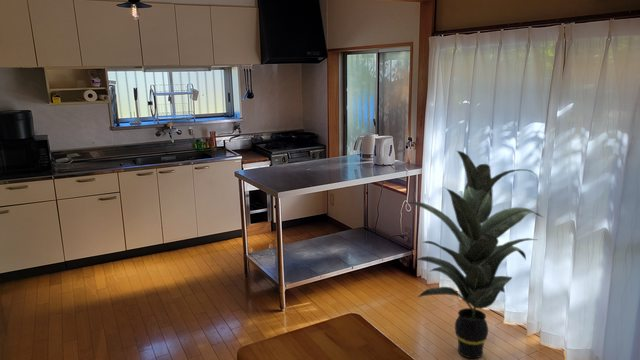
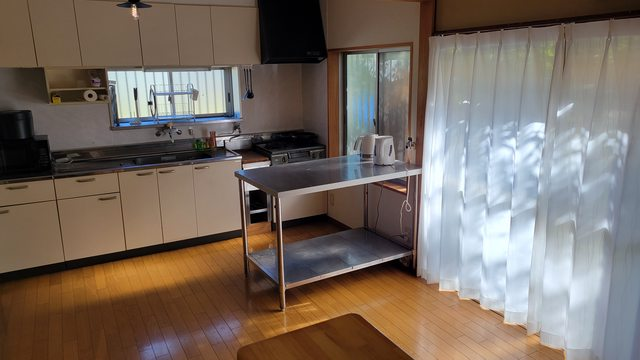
- indoor plant (472, 253)
